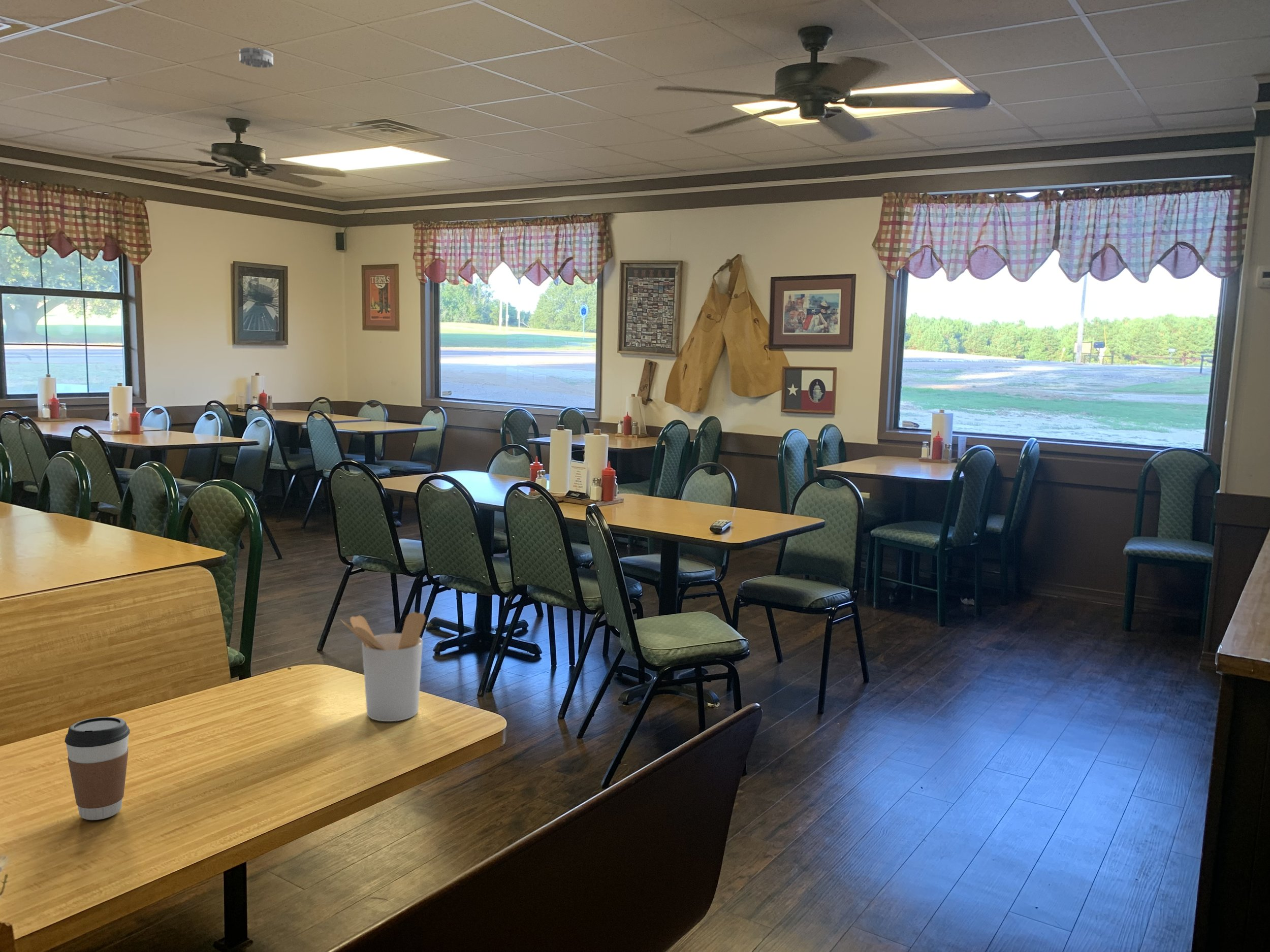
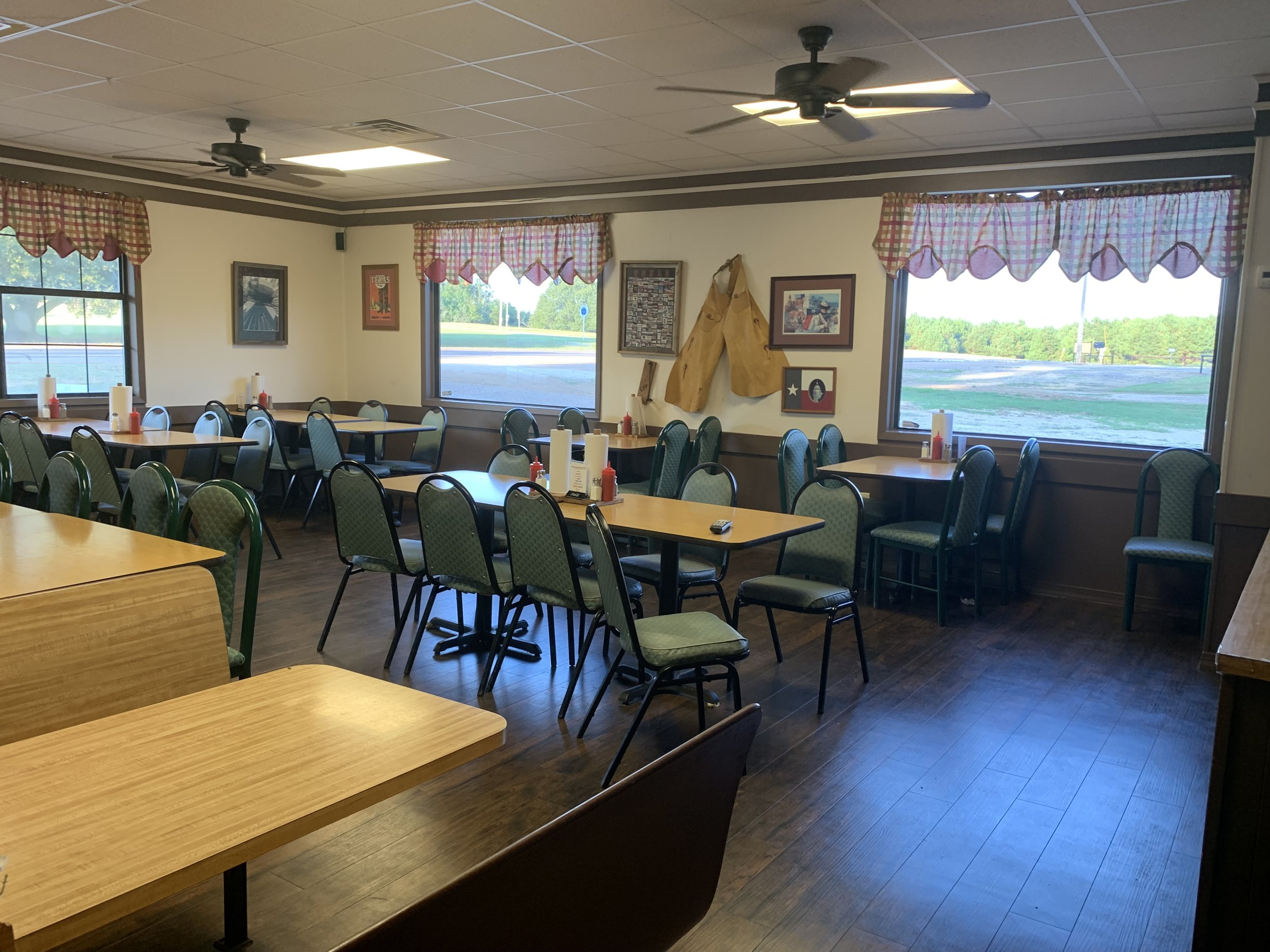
- coffee cup (99, 768)
- smoke detector (256, 57)
- utensil holder (381, 664)
